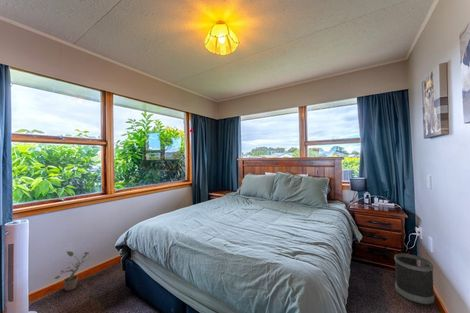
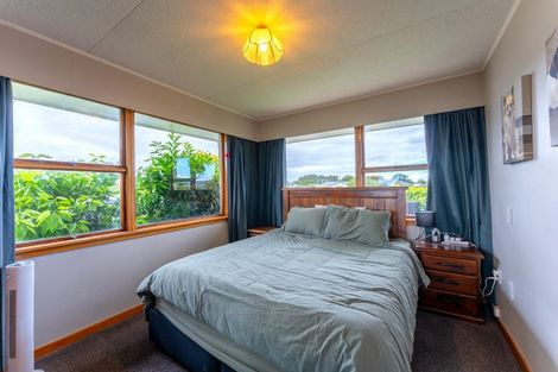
- wastebasket (413, 277)
- potted plant (73, 270)
